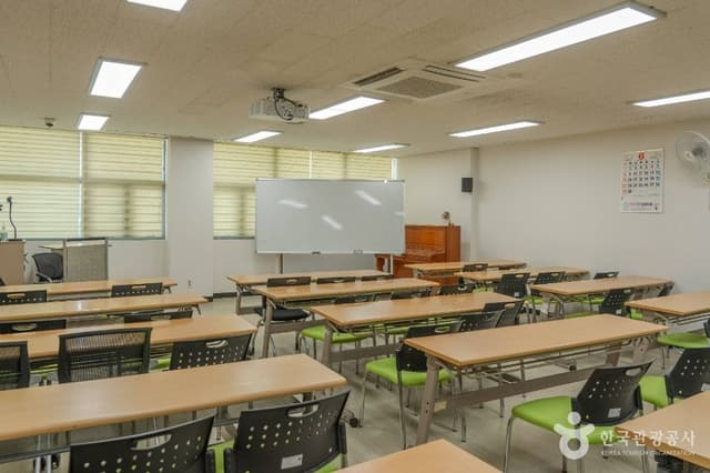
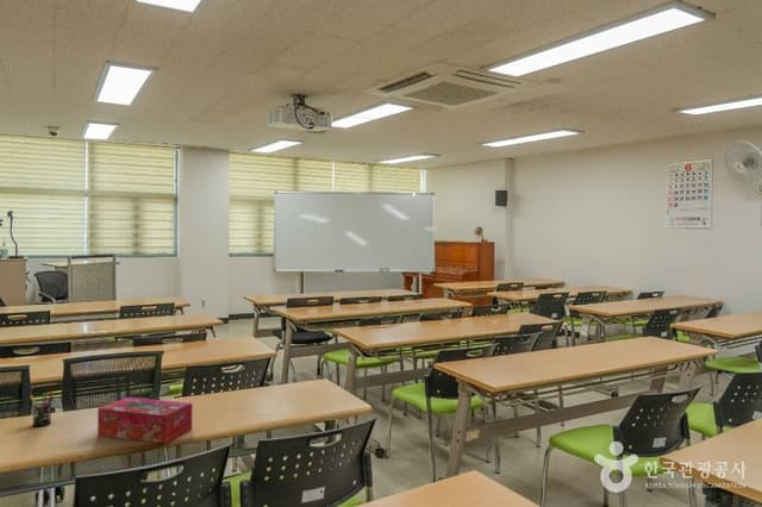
+ tissue box (145, 419)
+ pen holder (43, 407)
